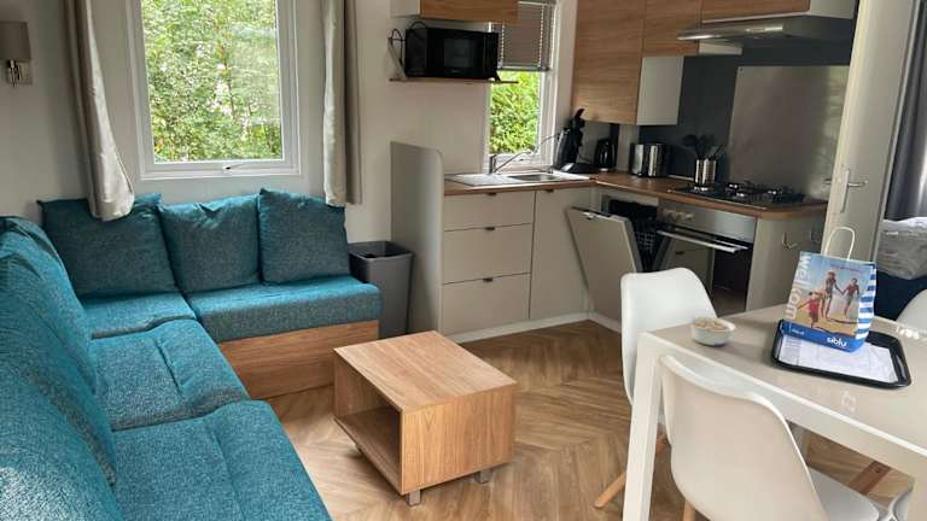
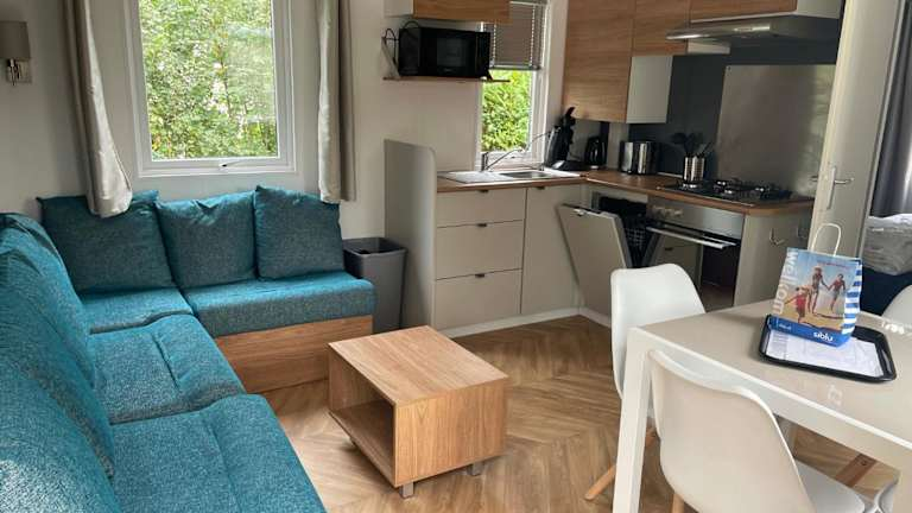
- legume (711, 330)
